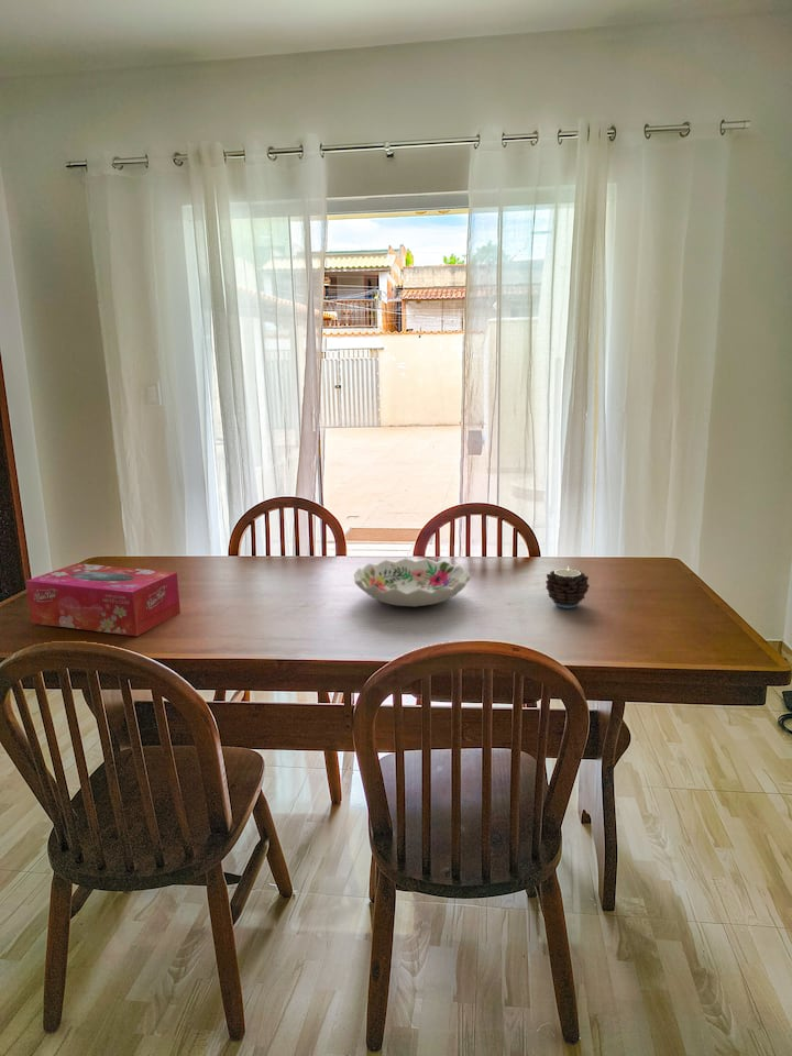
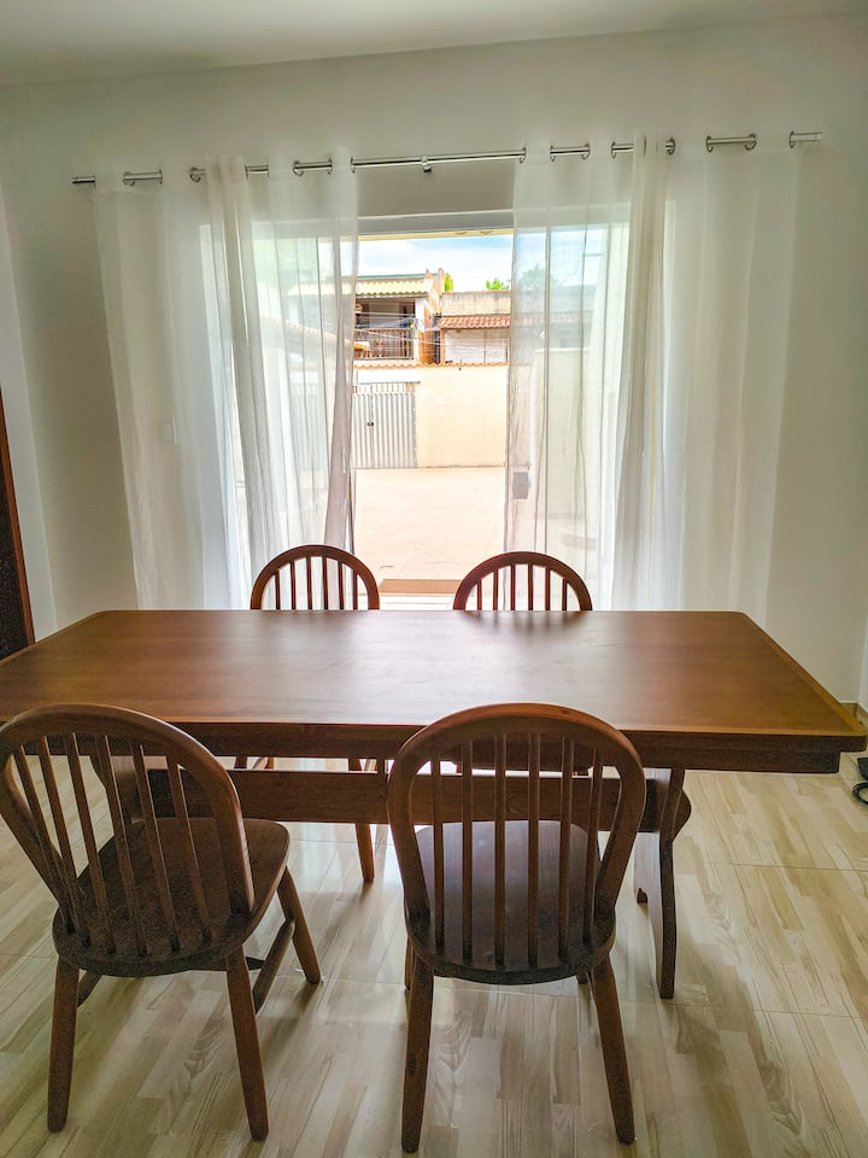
- candle (566, 584)
- decorative bowl (411, 585)
- tissue box (105, 597)
